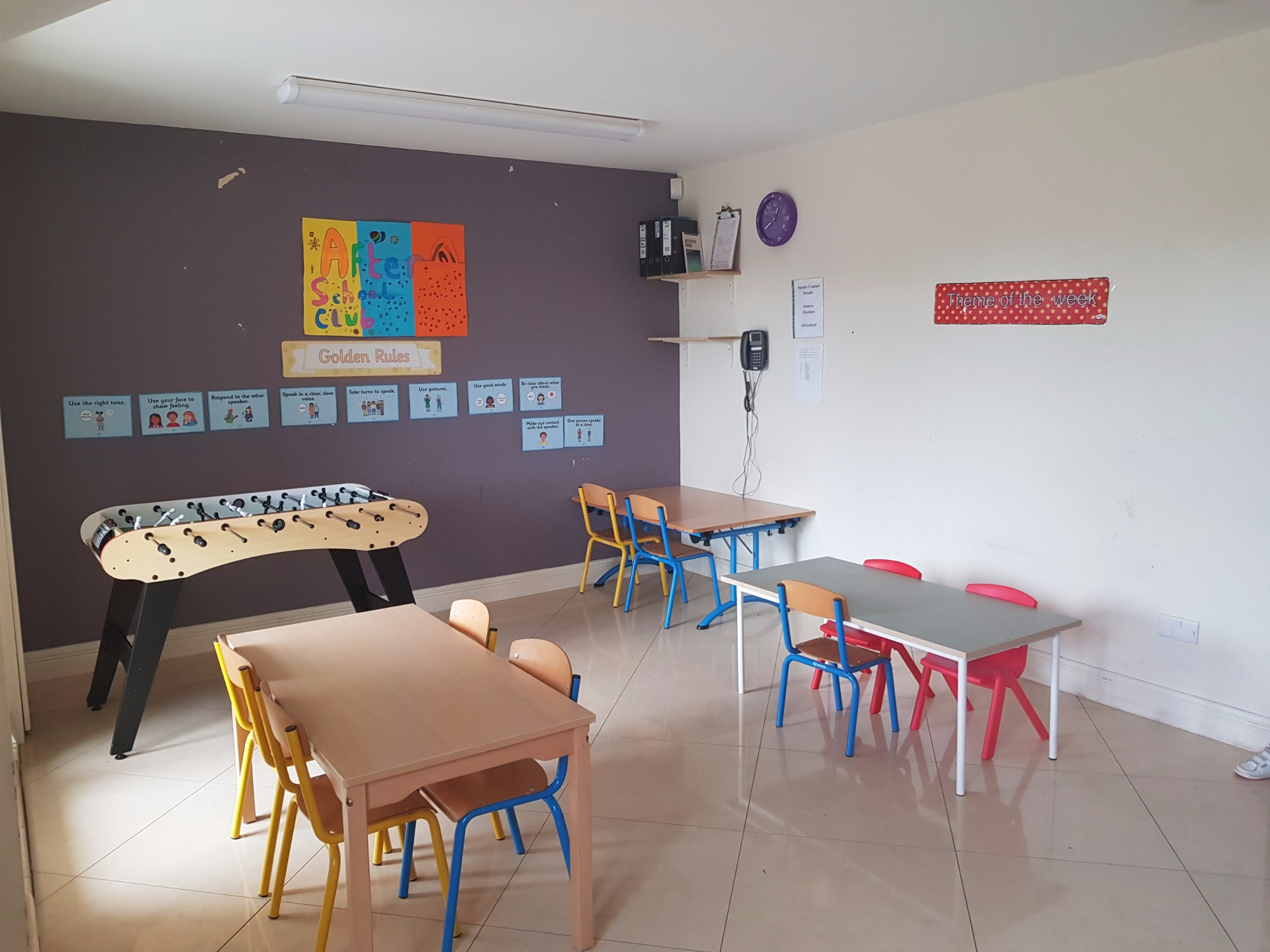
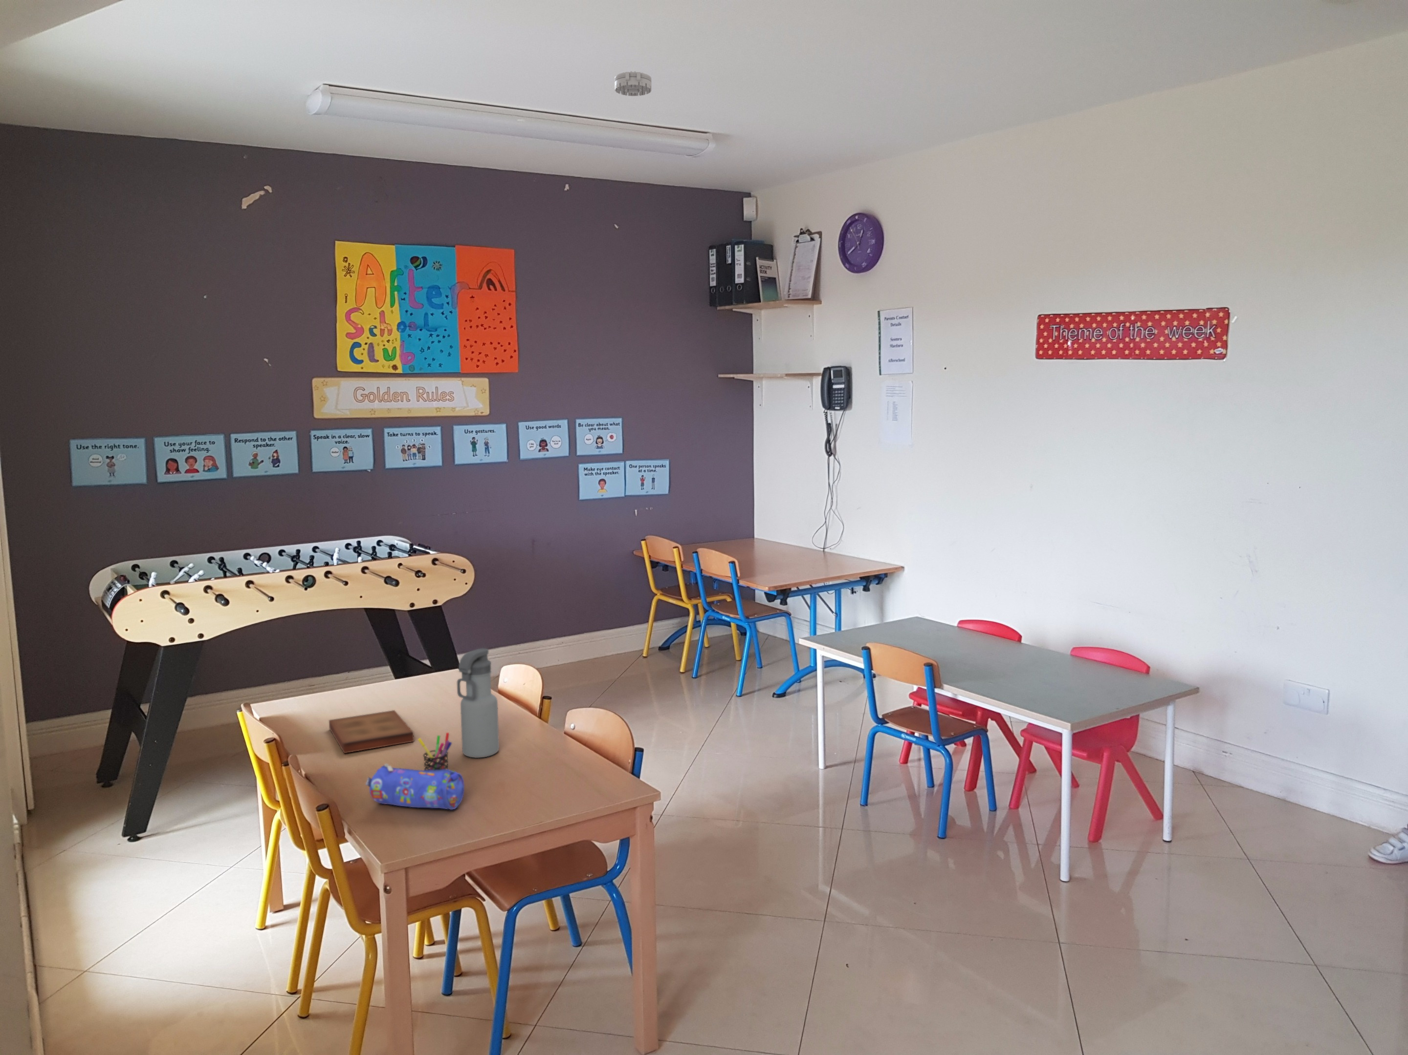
+ pen holder (438, 756)
+ water bottle (478, 701)
+ book (370, 730)
+ pencil case (416, 786)
+ smoke detector (633, 83)
